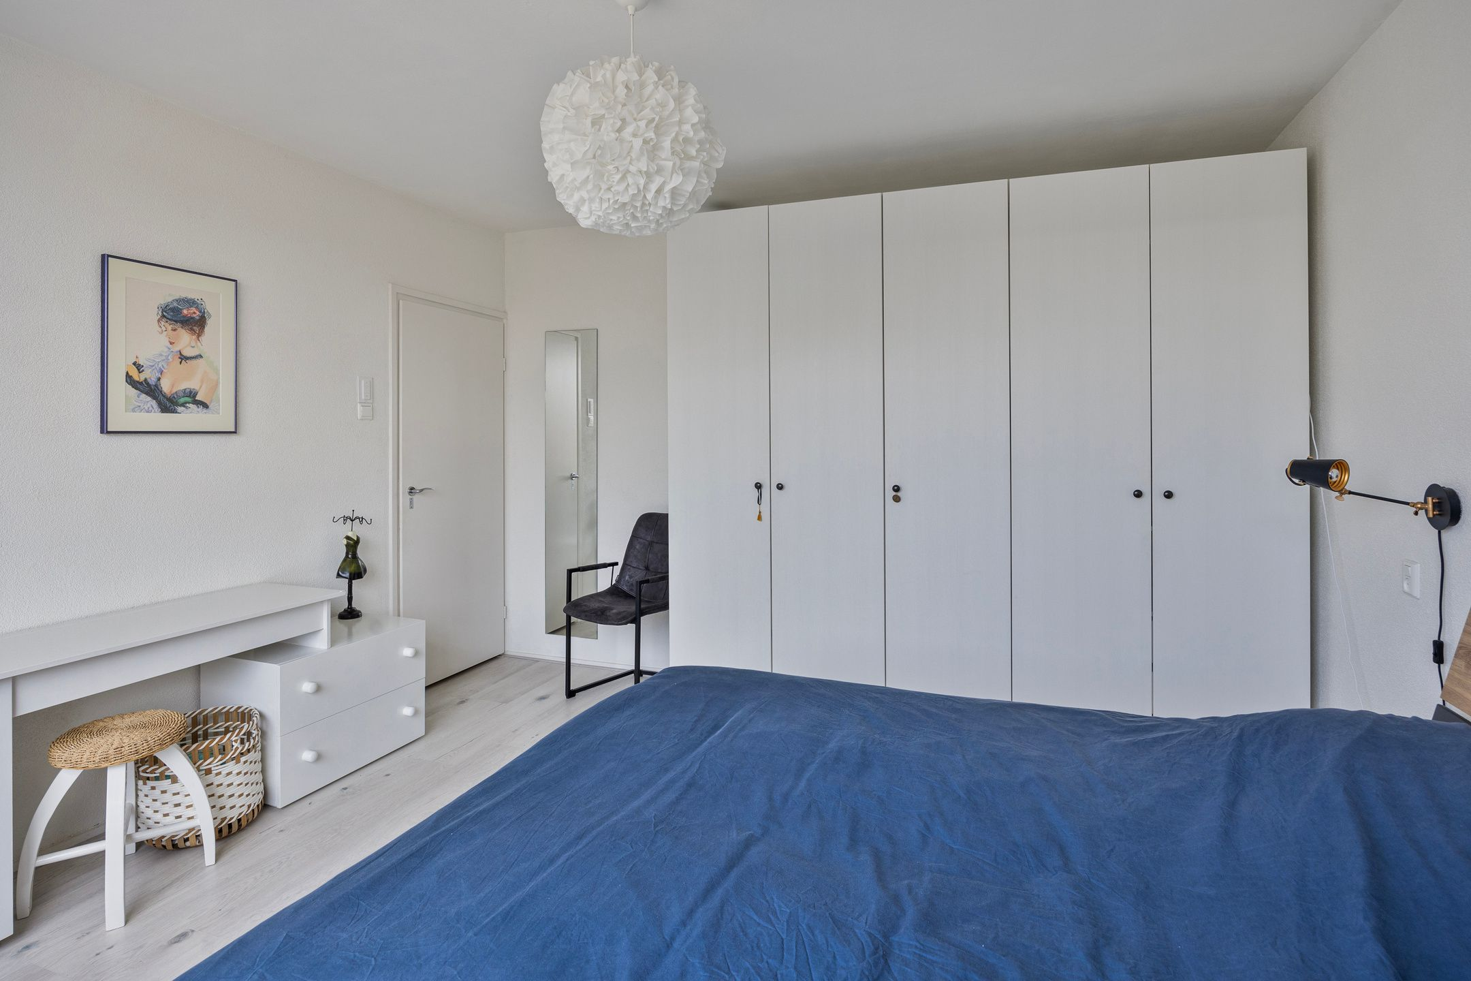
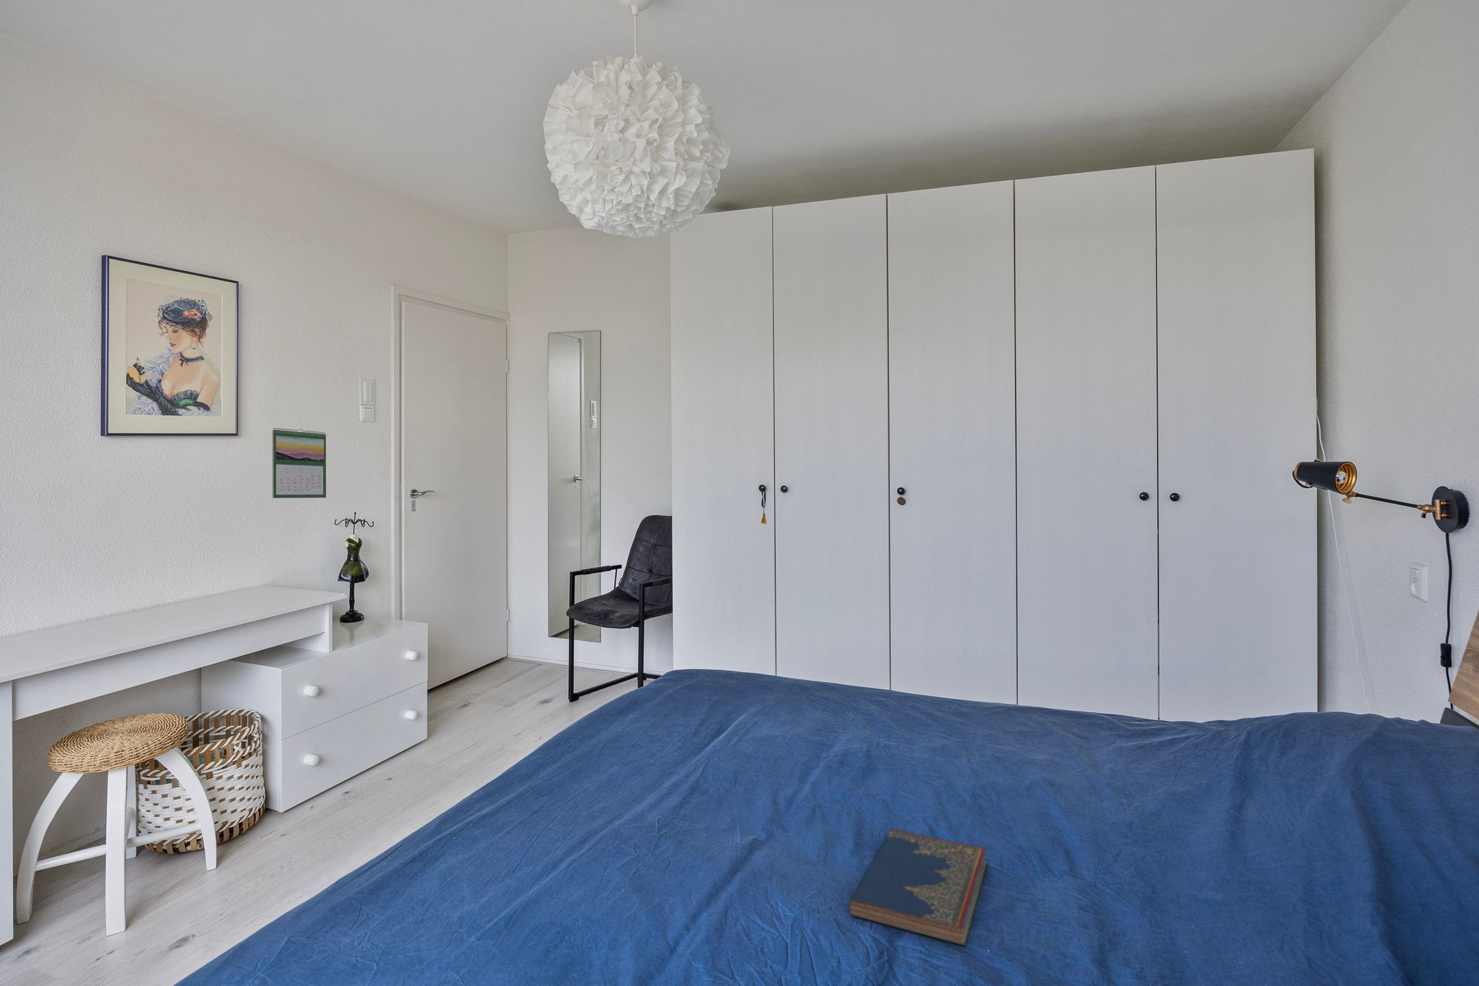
+ hardcover book (923, 879)
+ calendar (300, 463)
